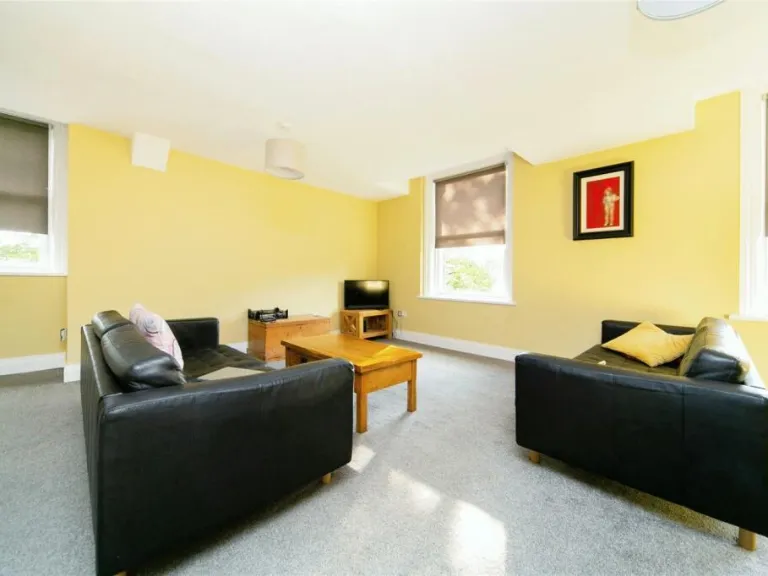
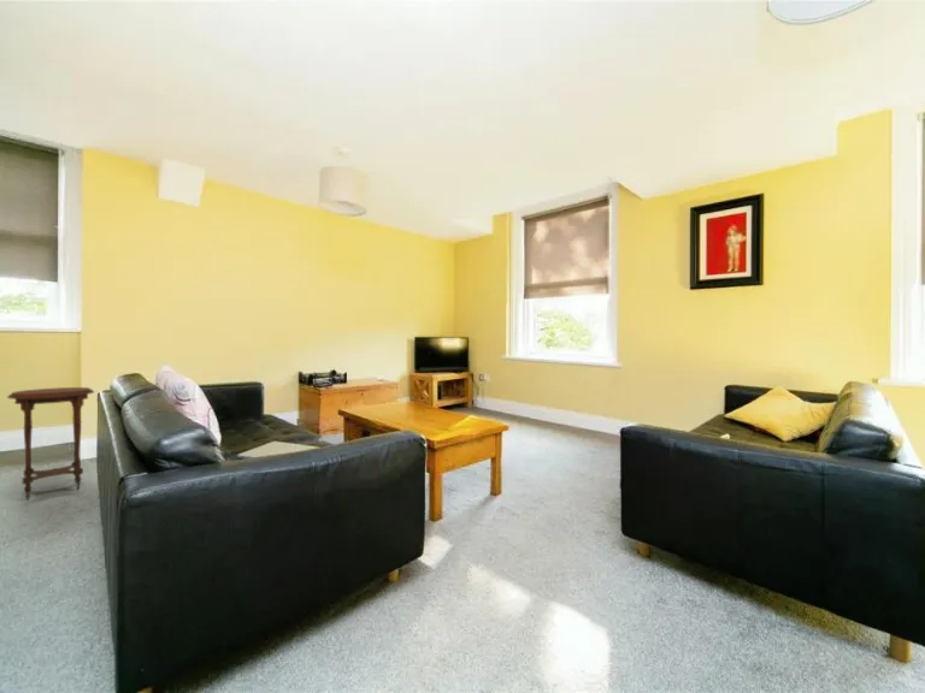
+ side table (73, 439)
